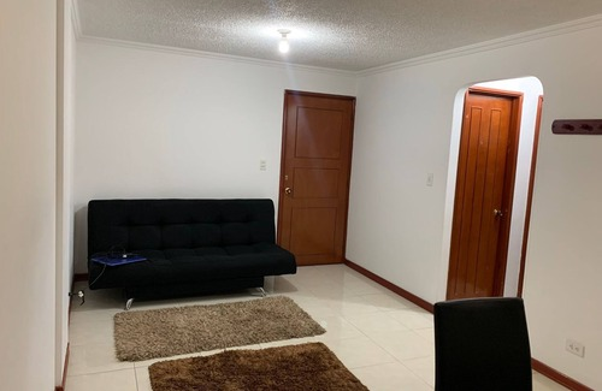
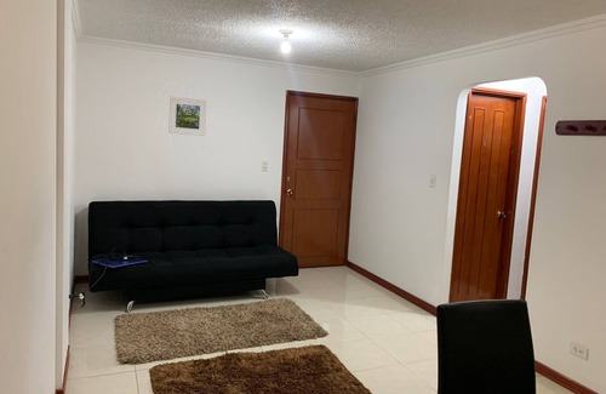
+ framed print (187, 116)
